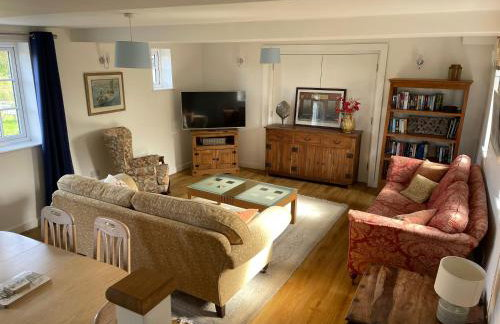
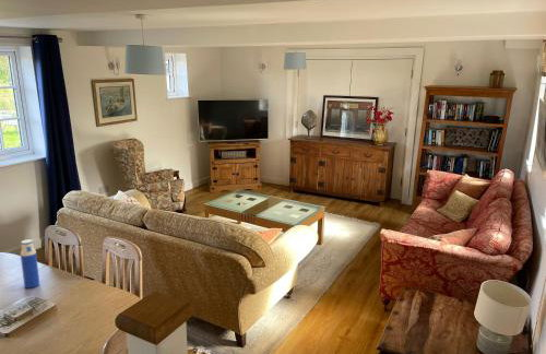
+ water bottle (29, 263)
